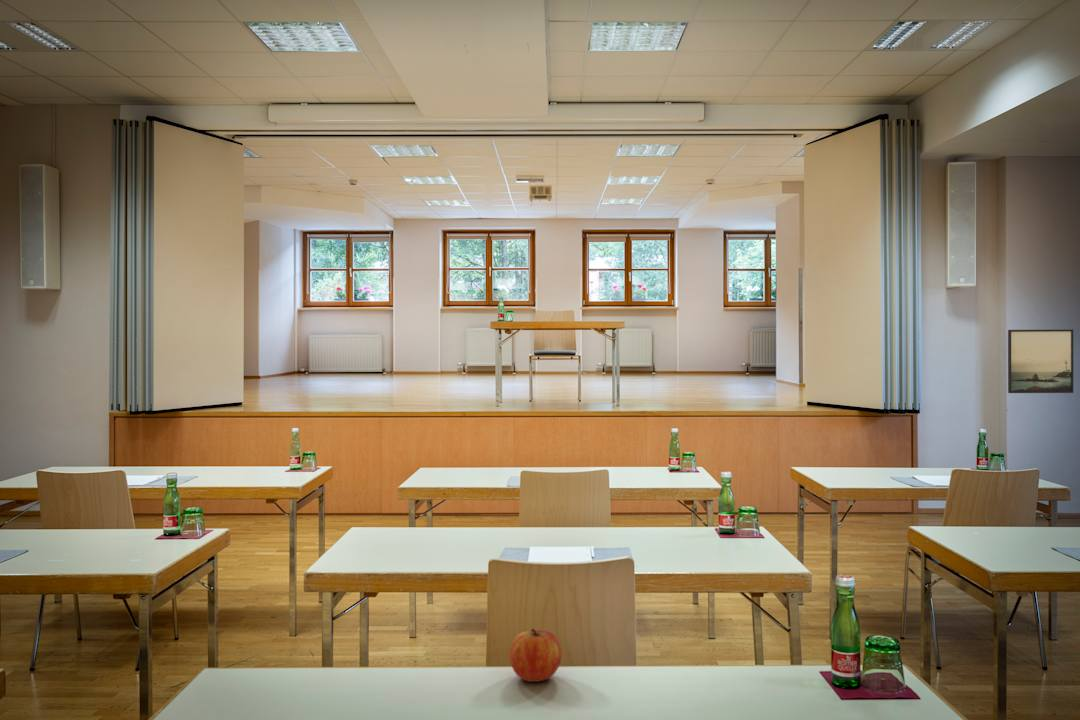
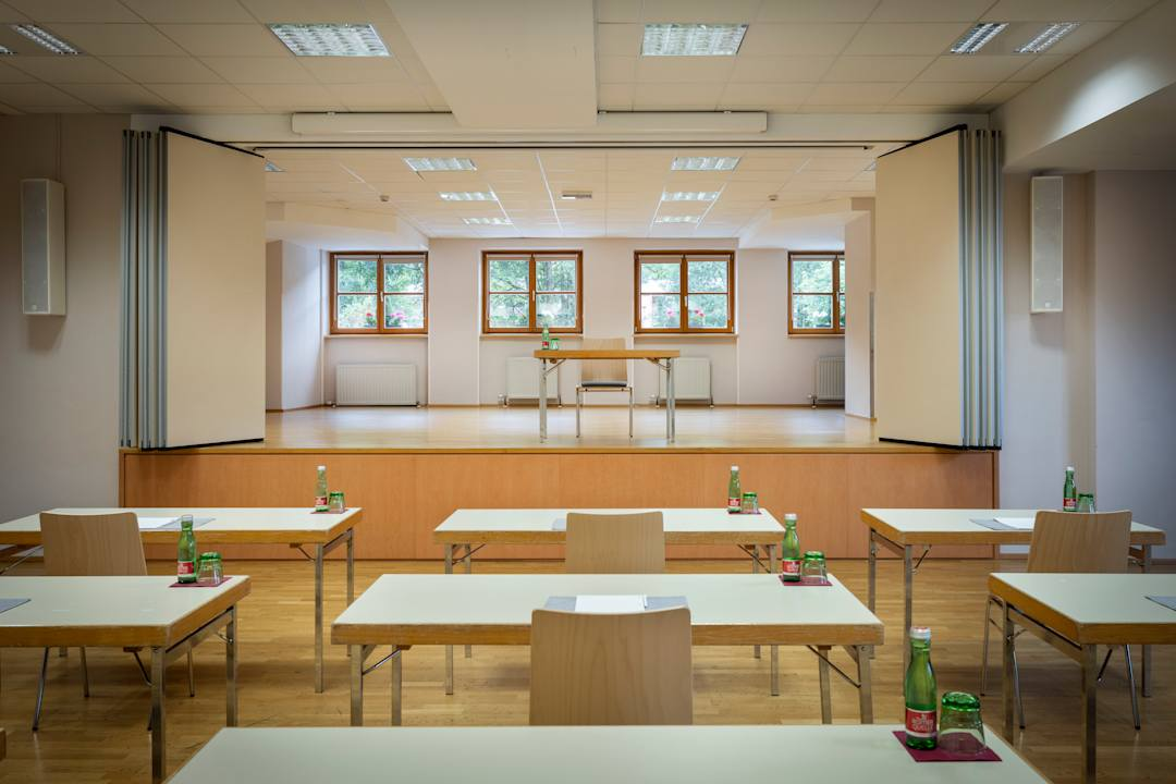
- projector (540, 195)
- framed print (1040, 361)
- apple (535, 651)
